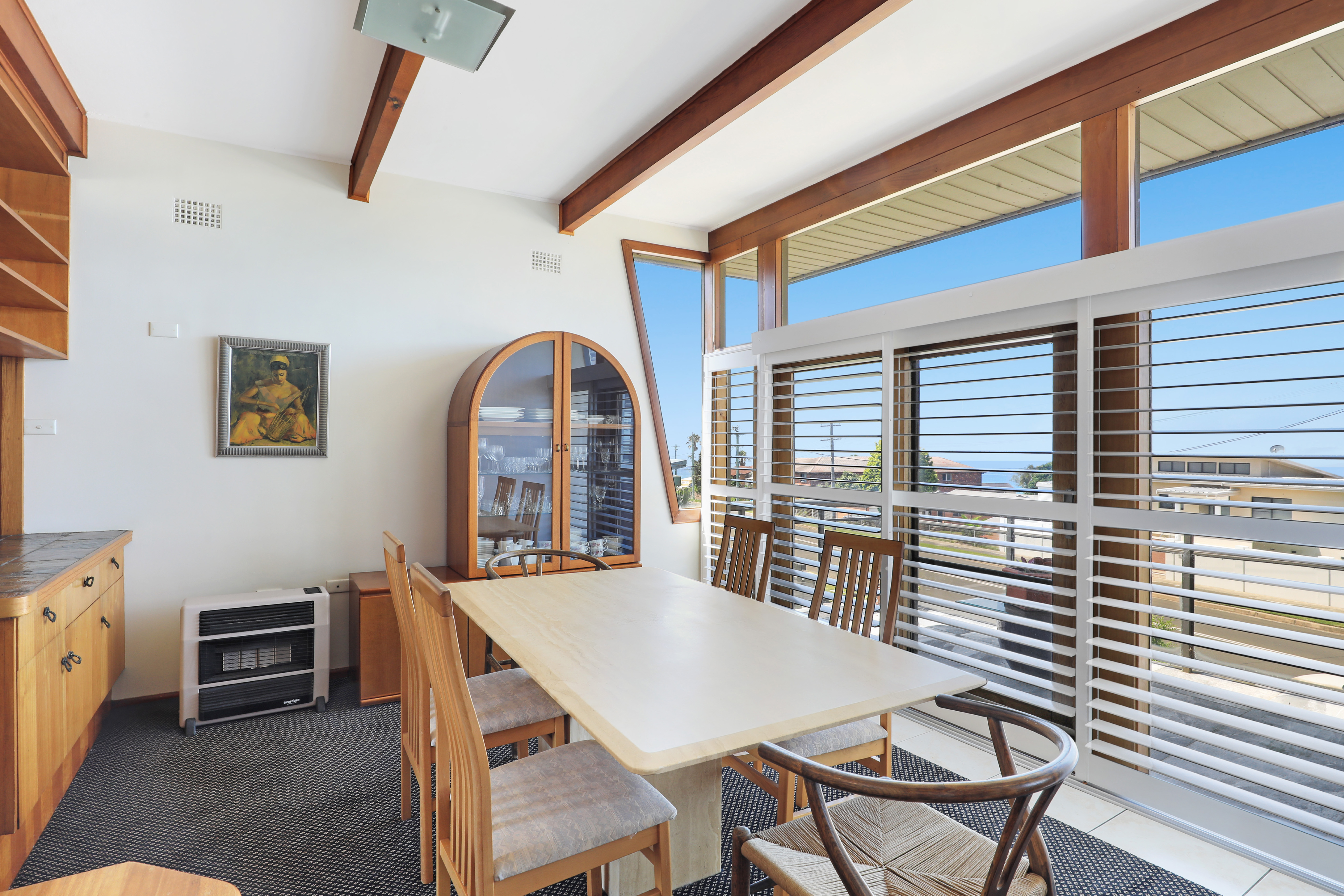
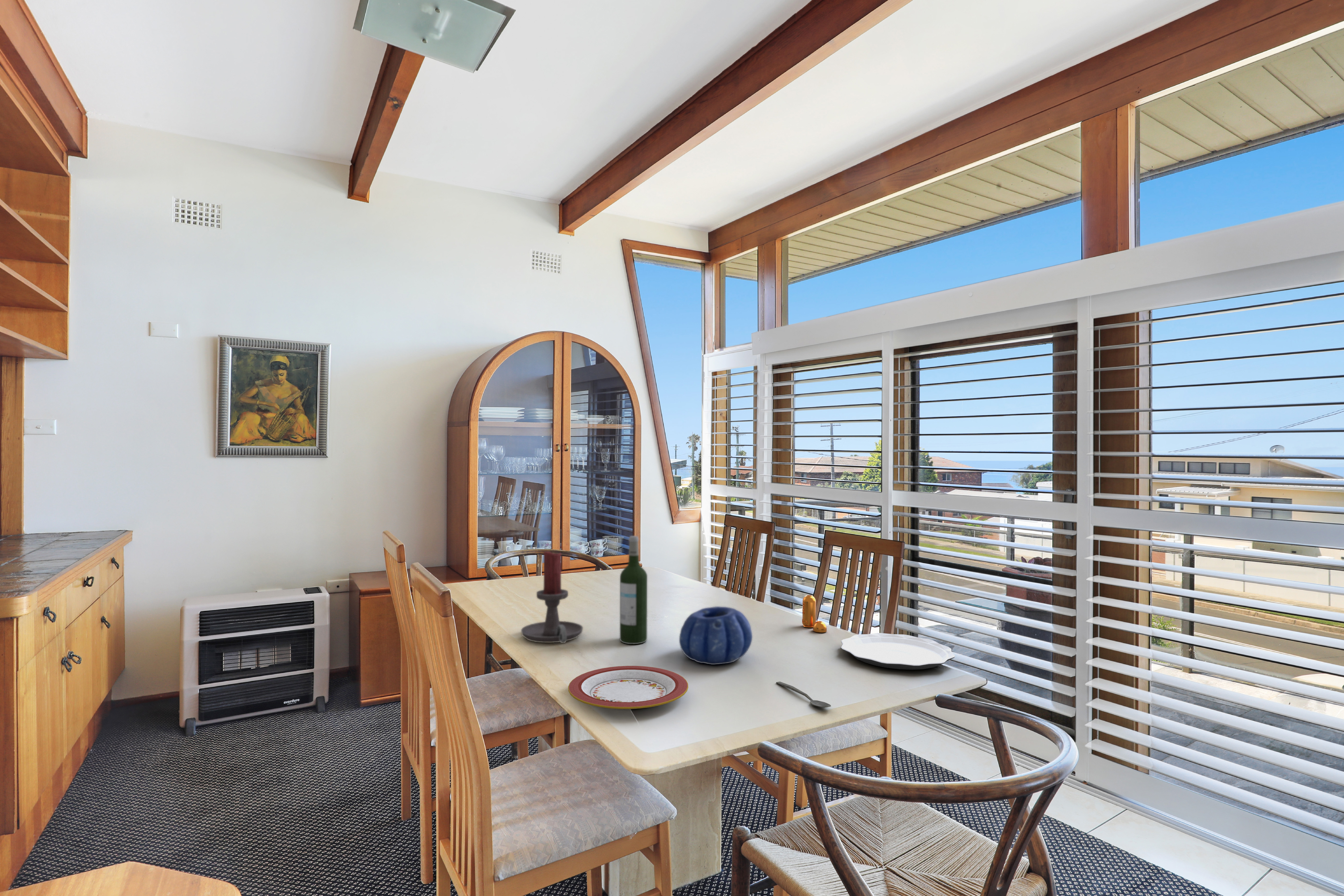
+ wine bottle (634, 588)
+ plate (896, 652)
+ decorative bowl (715, 634)
+ plate (628, 690)
+ pepper shaker (814, 613)
+ candle holder (554, 595)
+ spoon (802, 694)
